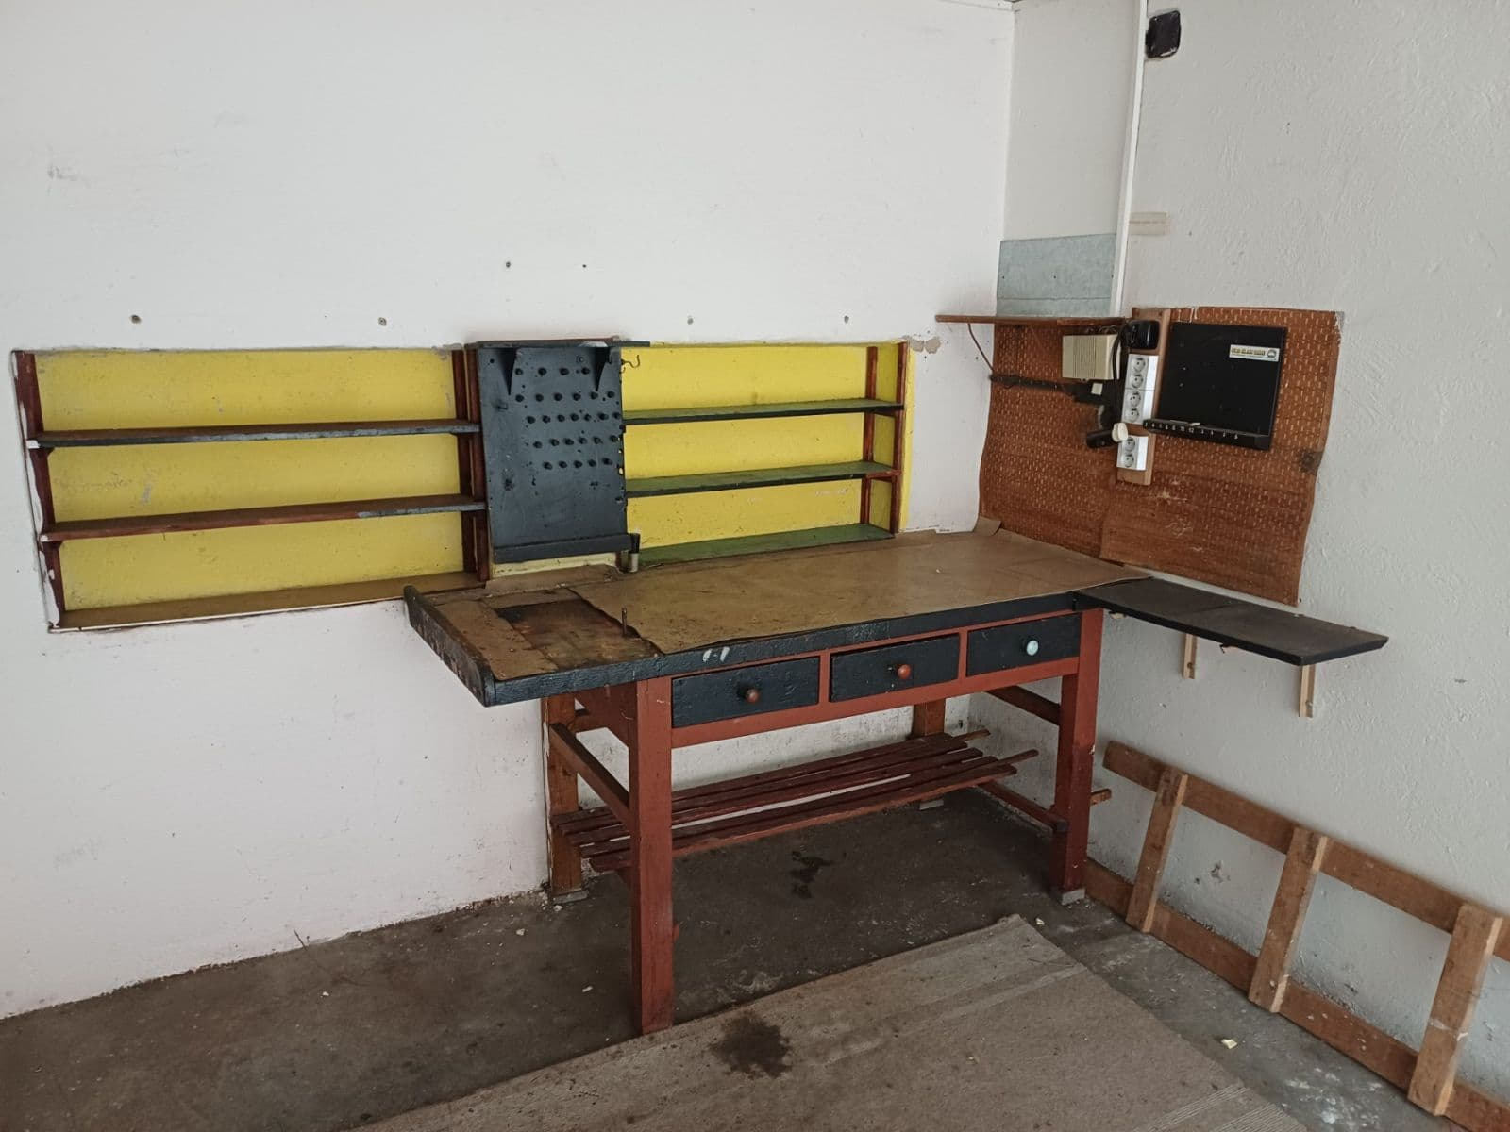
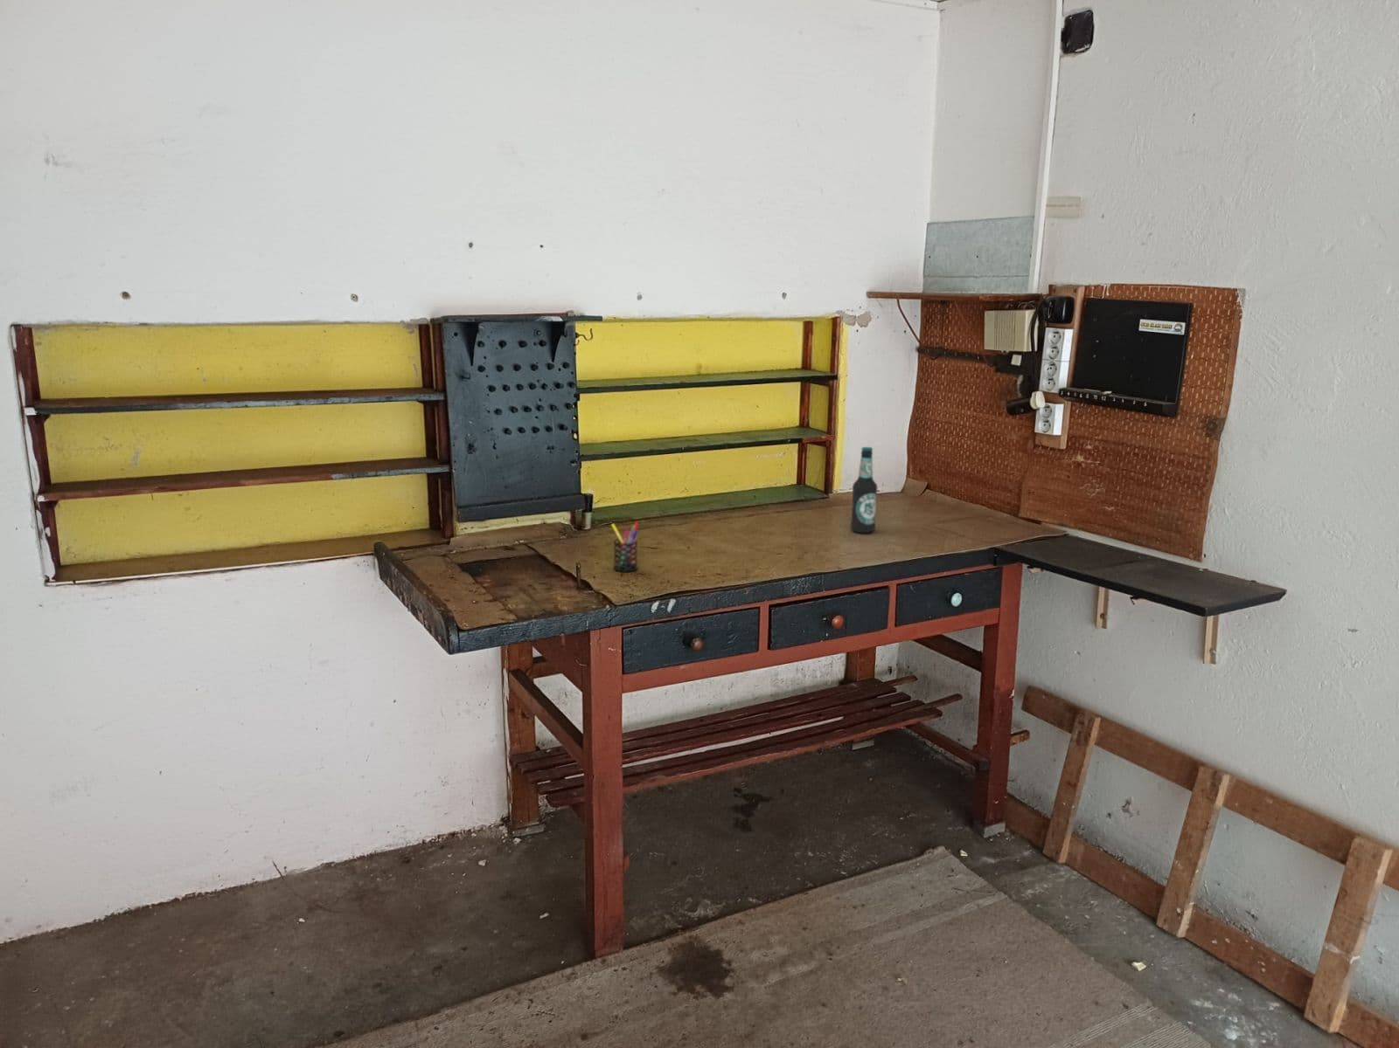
+ bottle (865, 489)
+ pen holder (628, 544)
